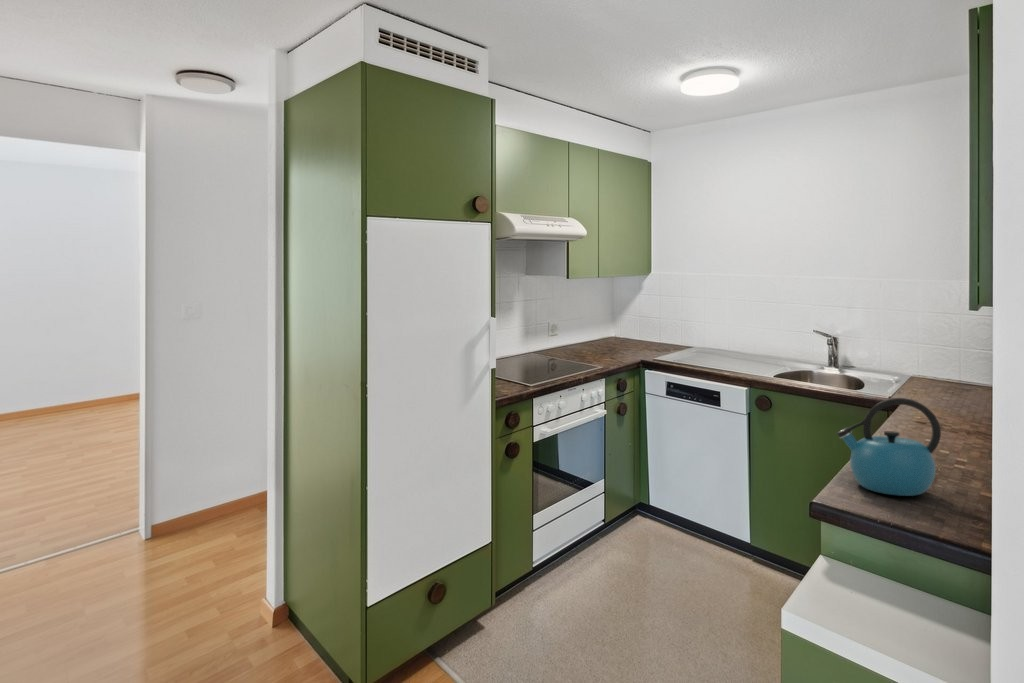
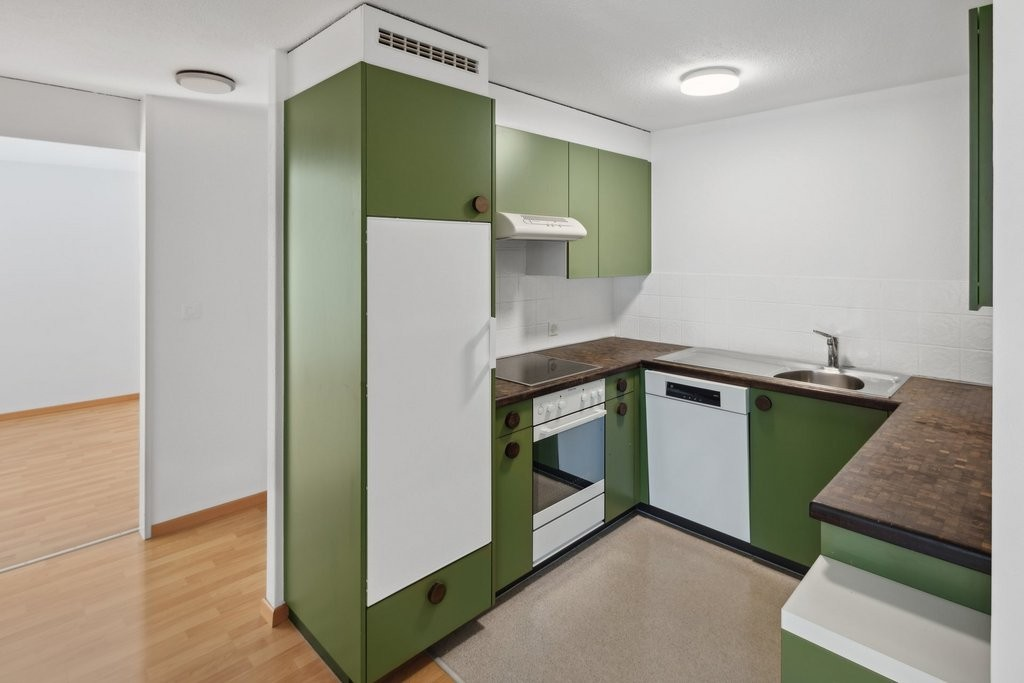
- kettle (886, 443)
